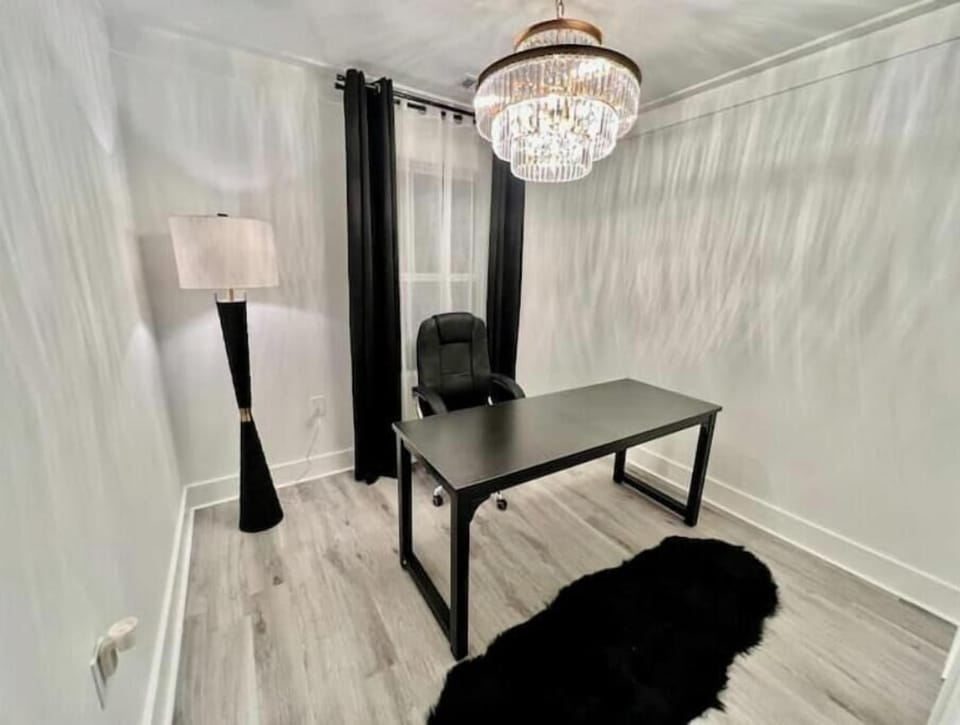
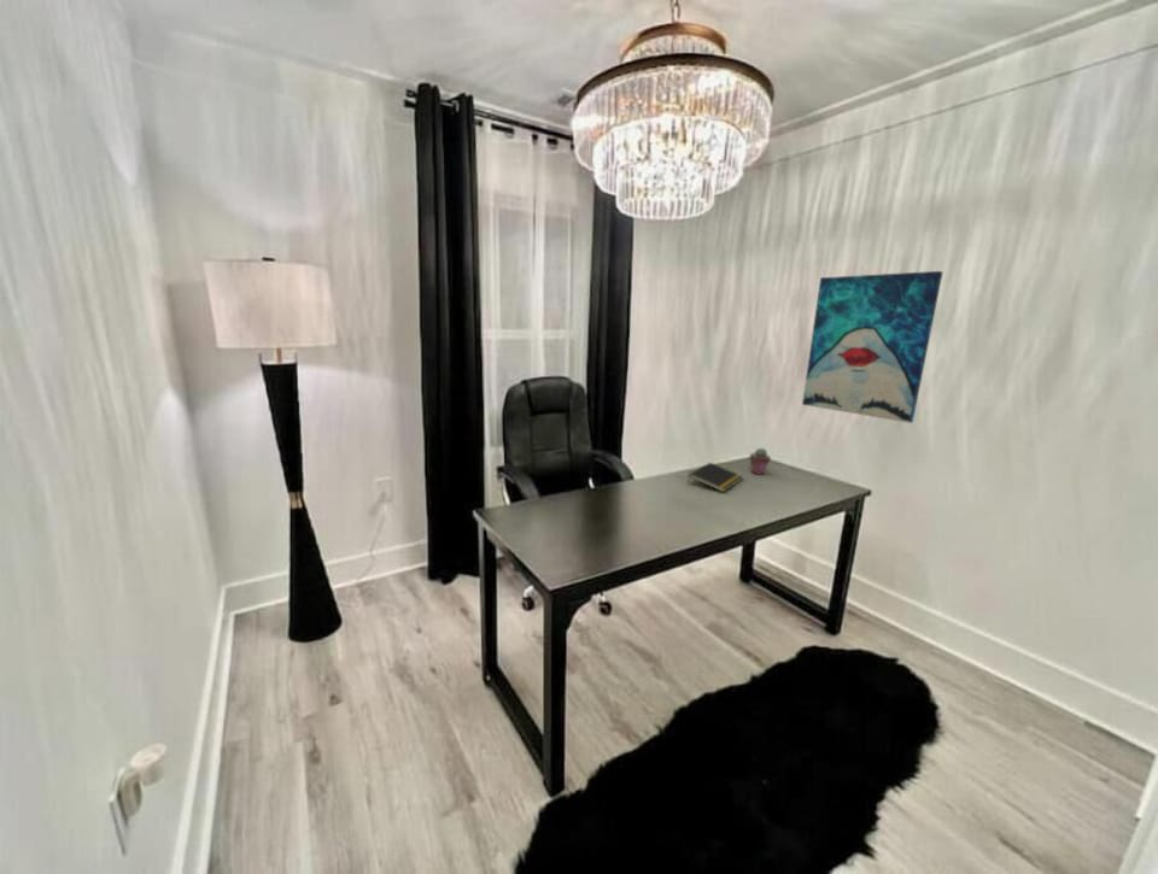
+ wall art (864, 346)
+ notepad (715, 476)
+ potted succulent (759, 459)
